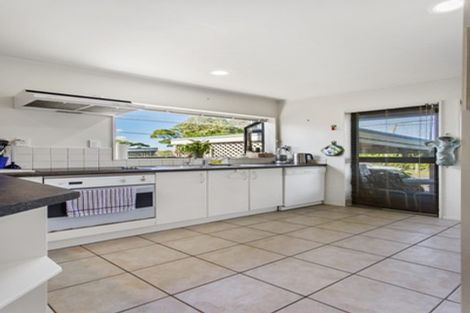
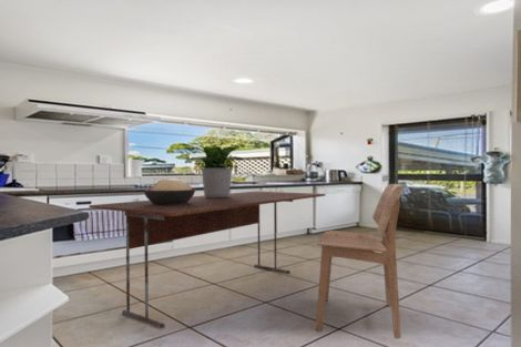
+ decorative bowl (170, 190)
+ potted plant (212, 172)
+ dining chair (359, 251)
+ dining table (224, 229)
